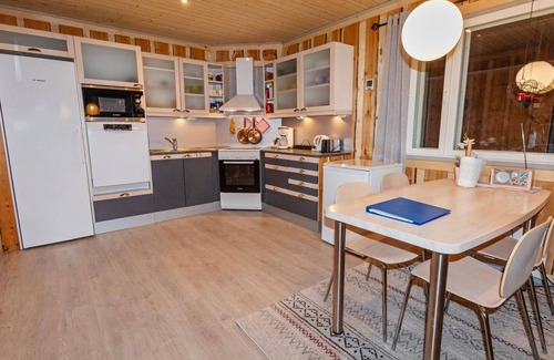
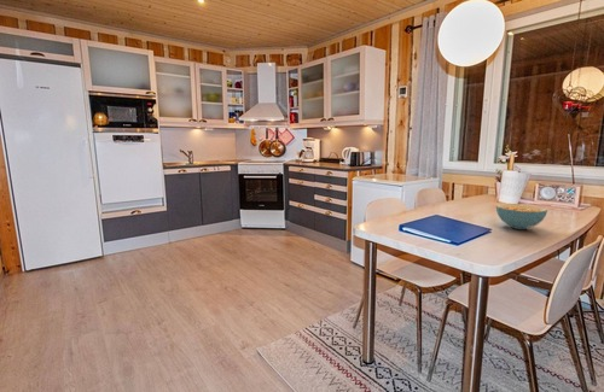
+ cereal bowl (519, 217)
